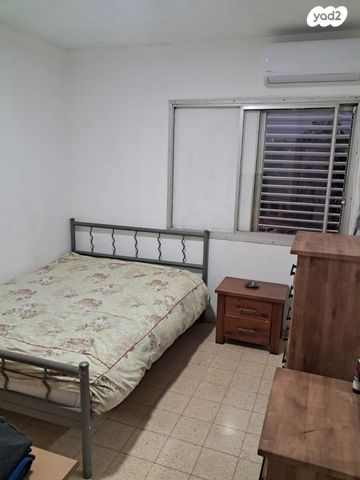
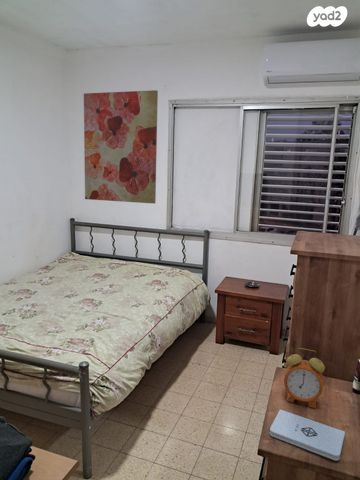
+ alarm clock (304, 375)
+ notepad (306, 433)
+ wall art (119, 148)
